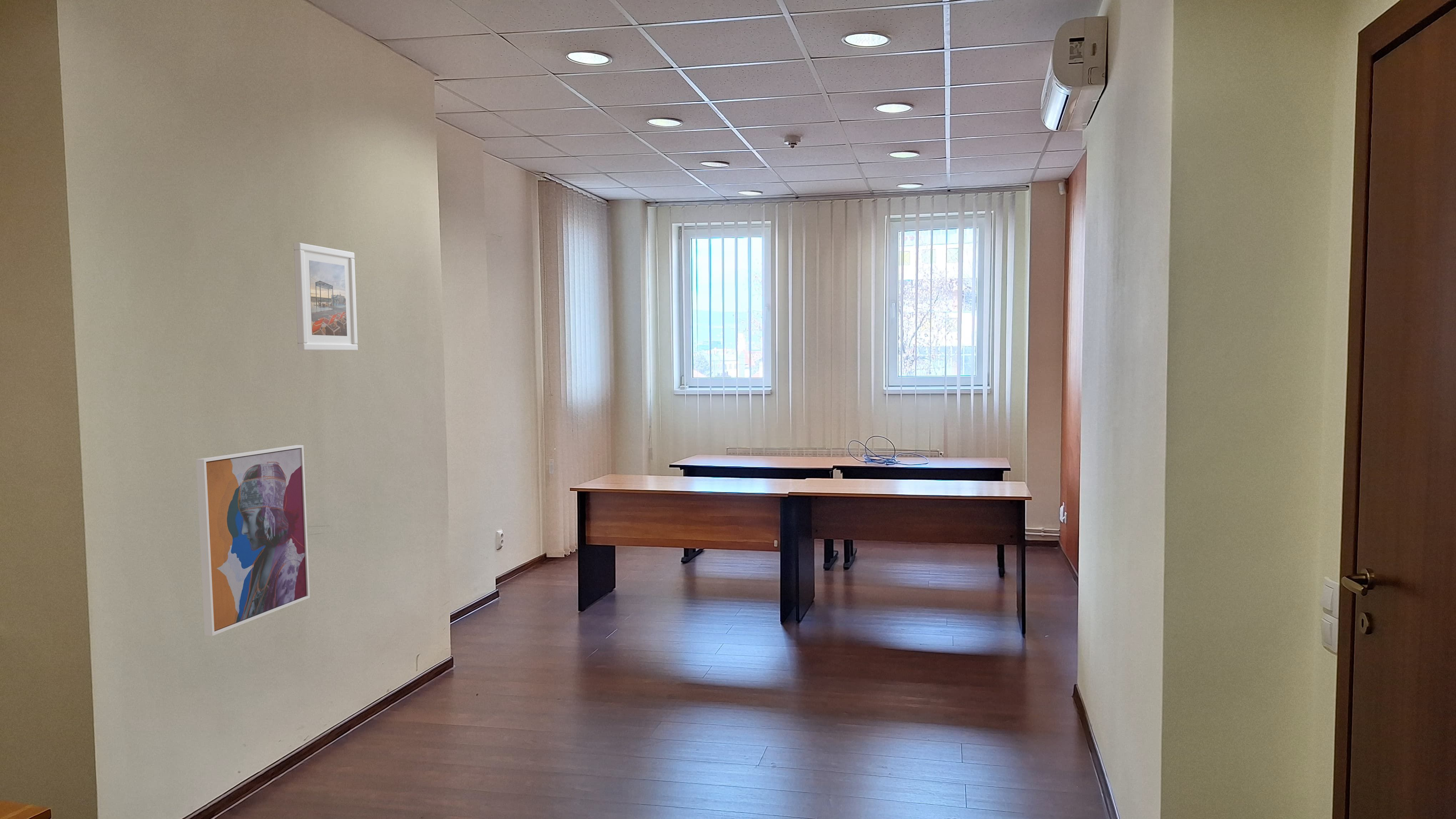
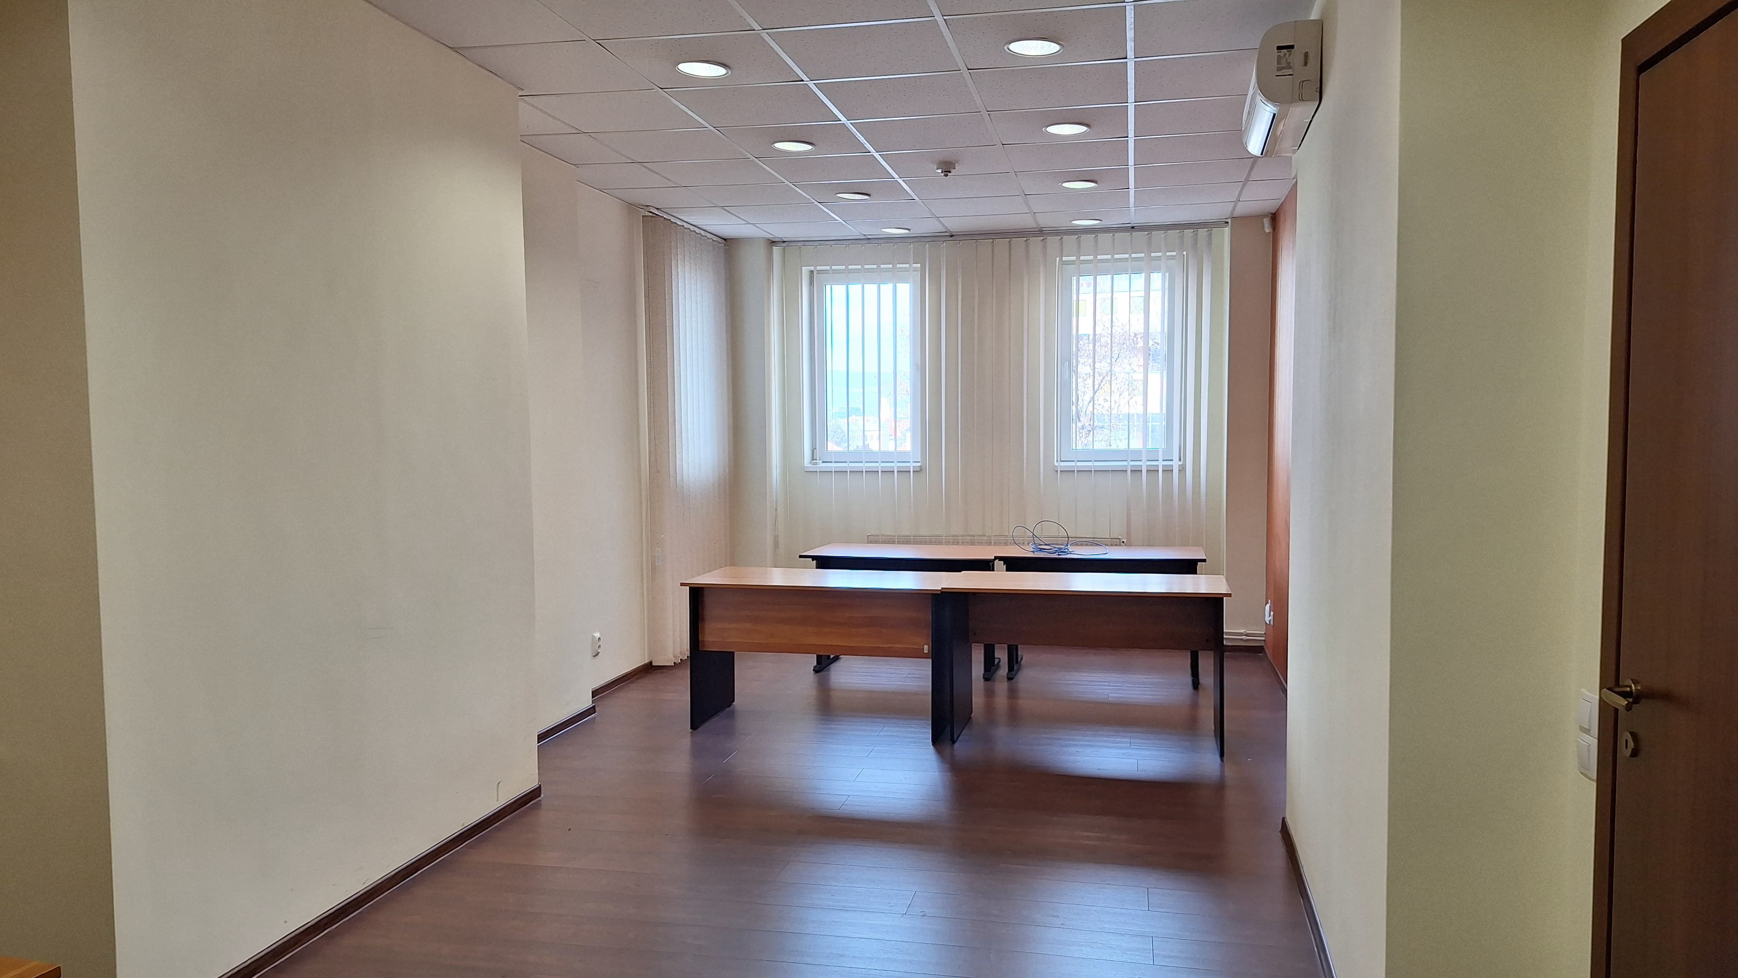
- wall art (257, 534)
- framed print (327, 299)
